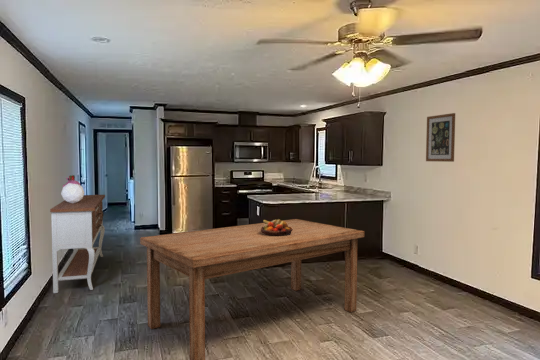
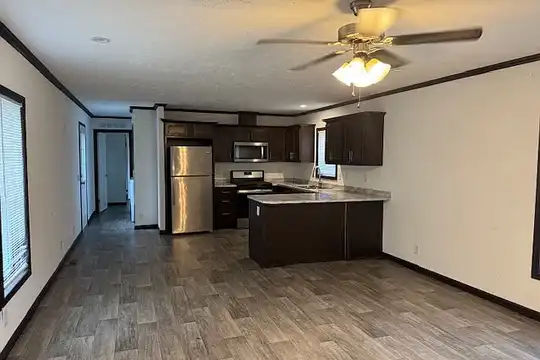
- decorative sculpture (73, 188)
- sideboard (83, 236)
- dining table (257, 268)
- fruit bowl (276, 226)
- wall art (439, 138)
